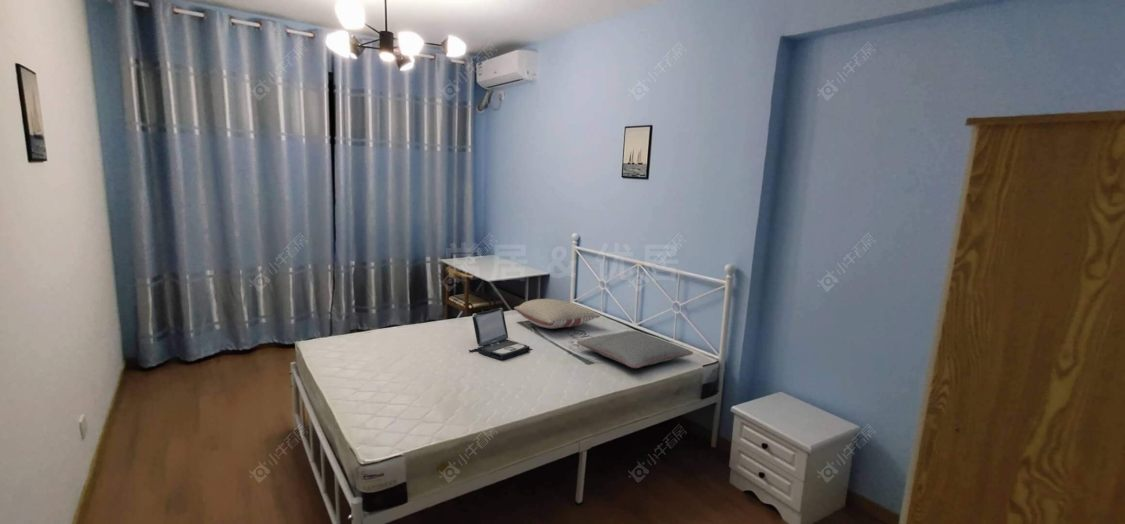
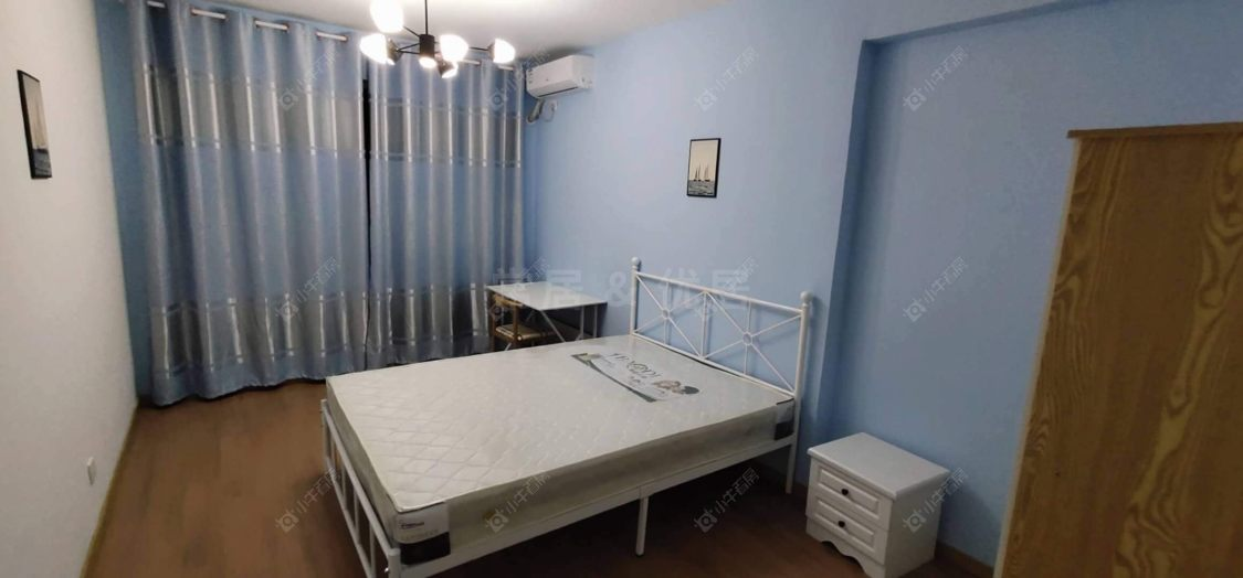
- laptop (500, 332)
- pillow (634, 347)
- pillow (557, 312)
